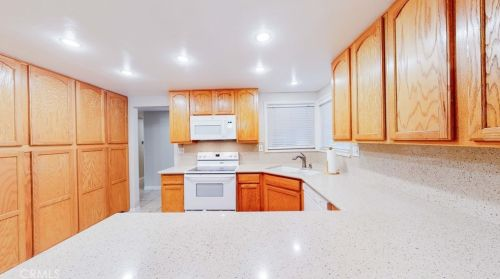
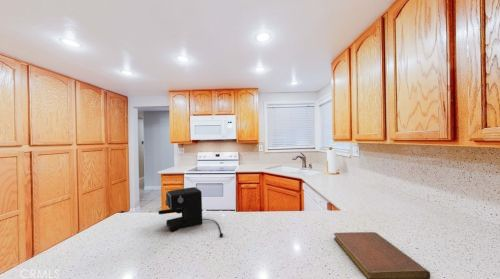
+ notebook (373, 252)
+ coffee maker (191, 212)
